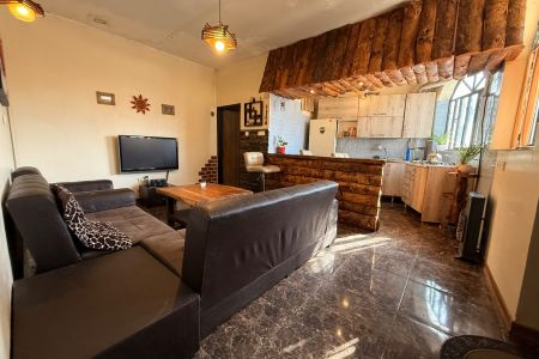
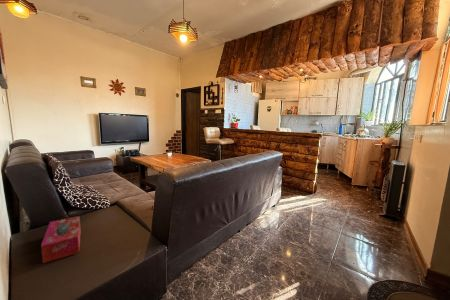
+ tissue box (63, 236)
